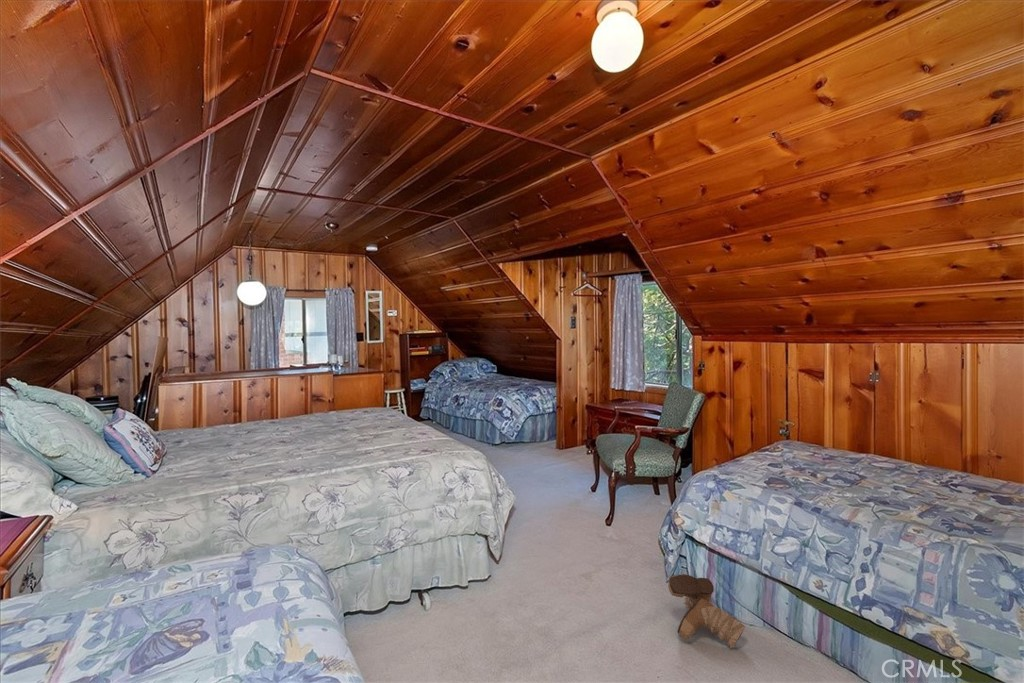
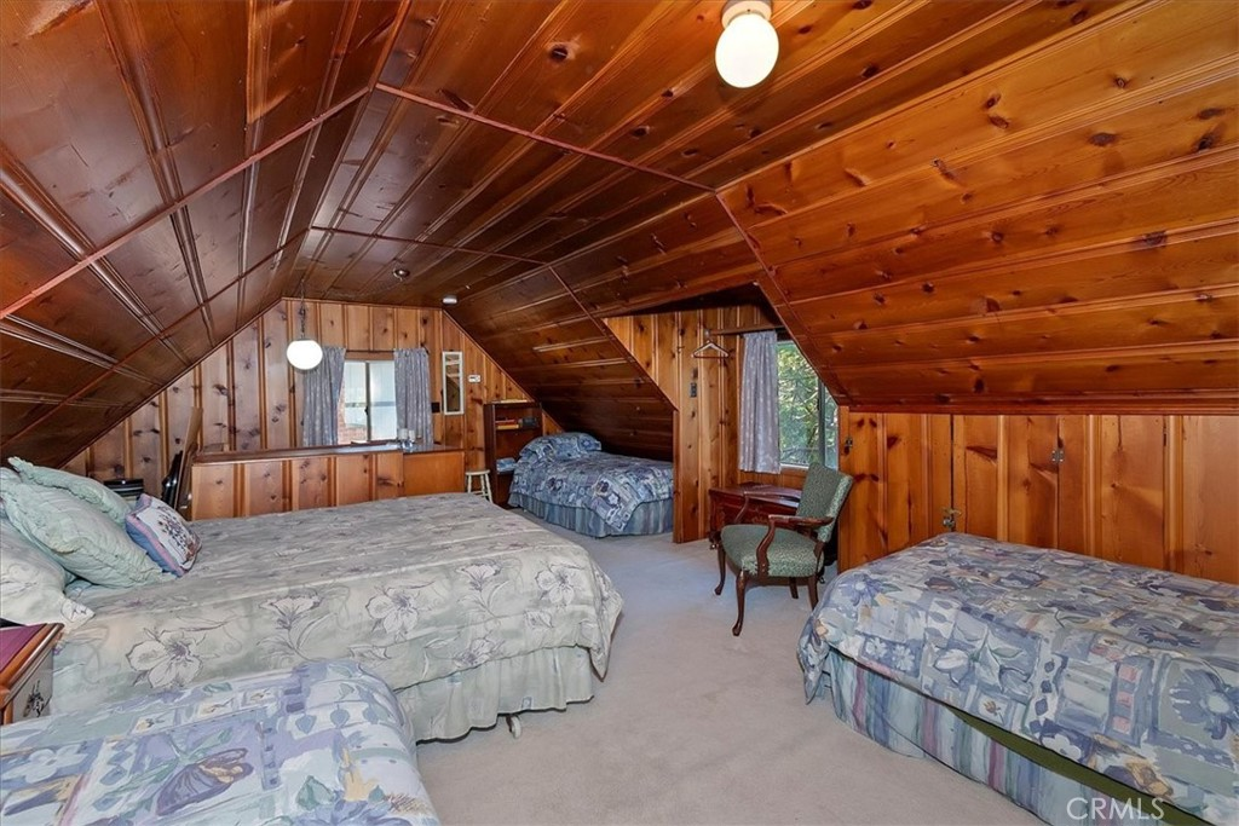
- boots (704, 606)
